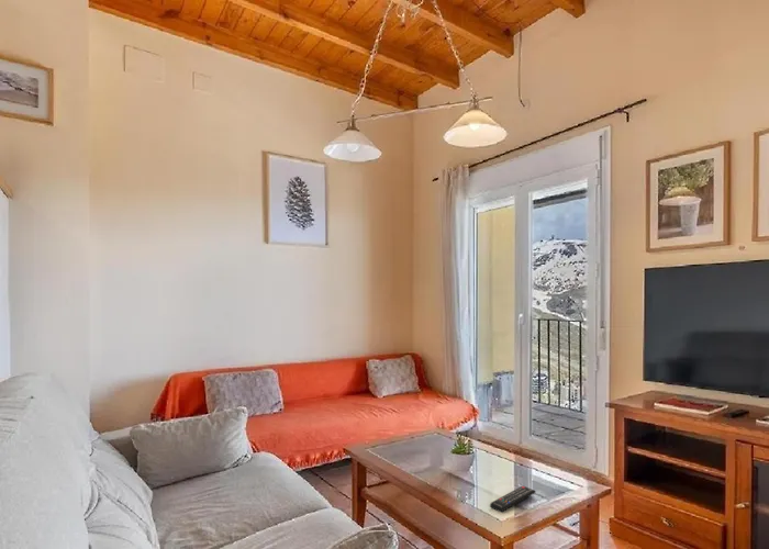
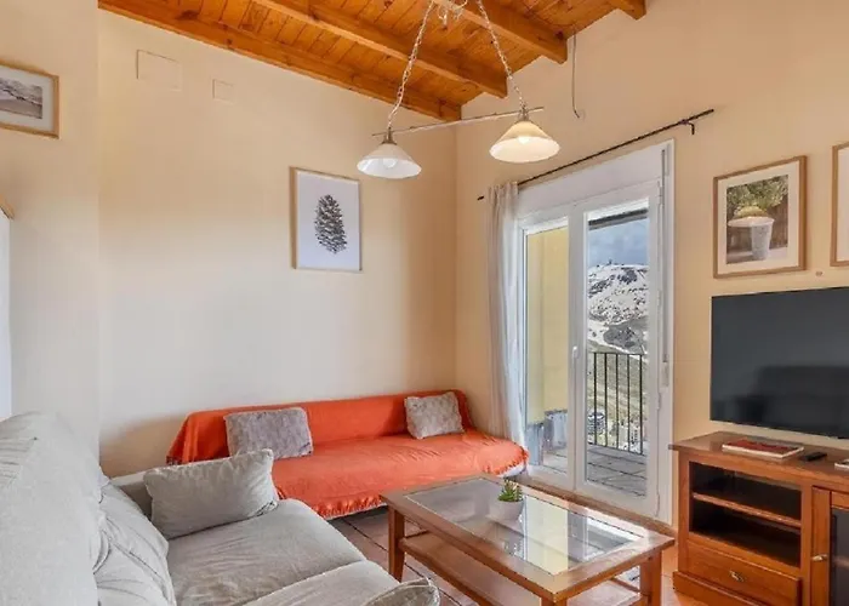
- remote control (513, 498)
